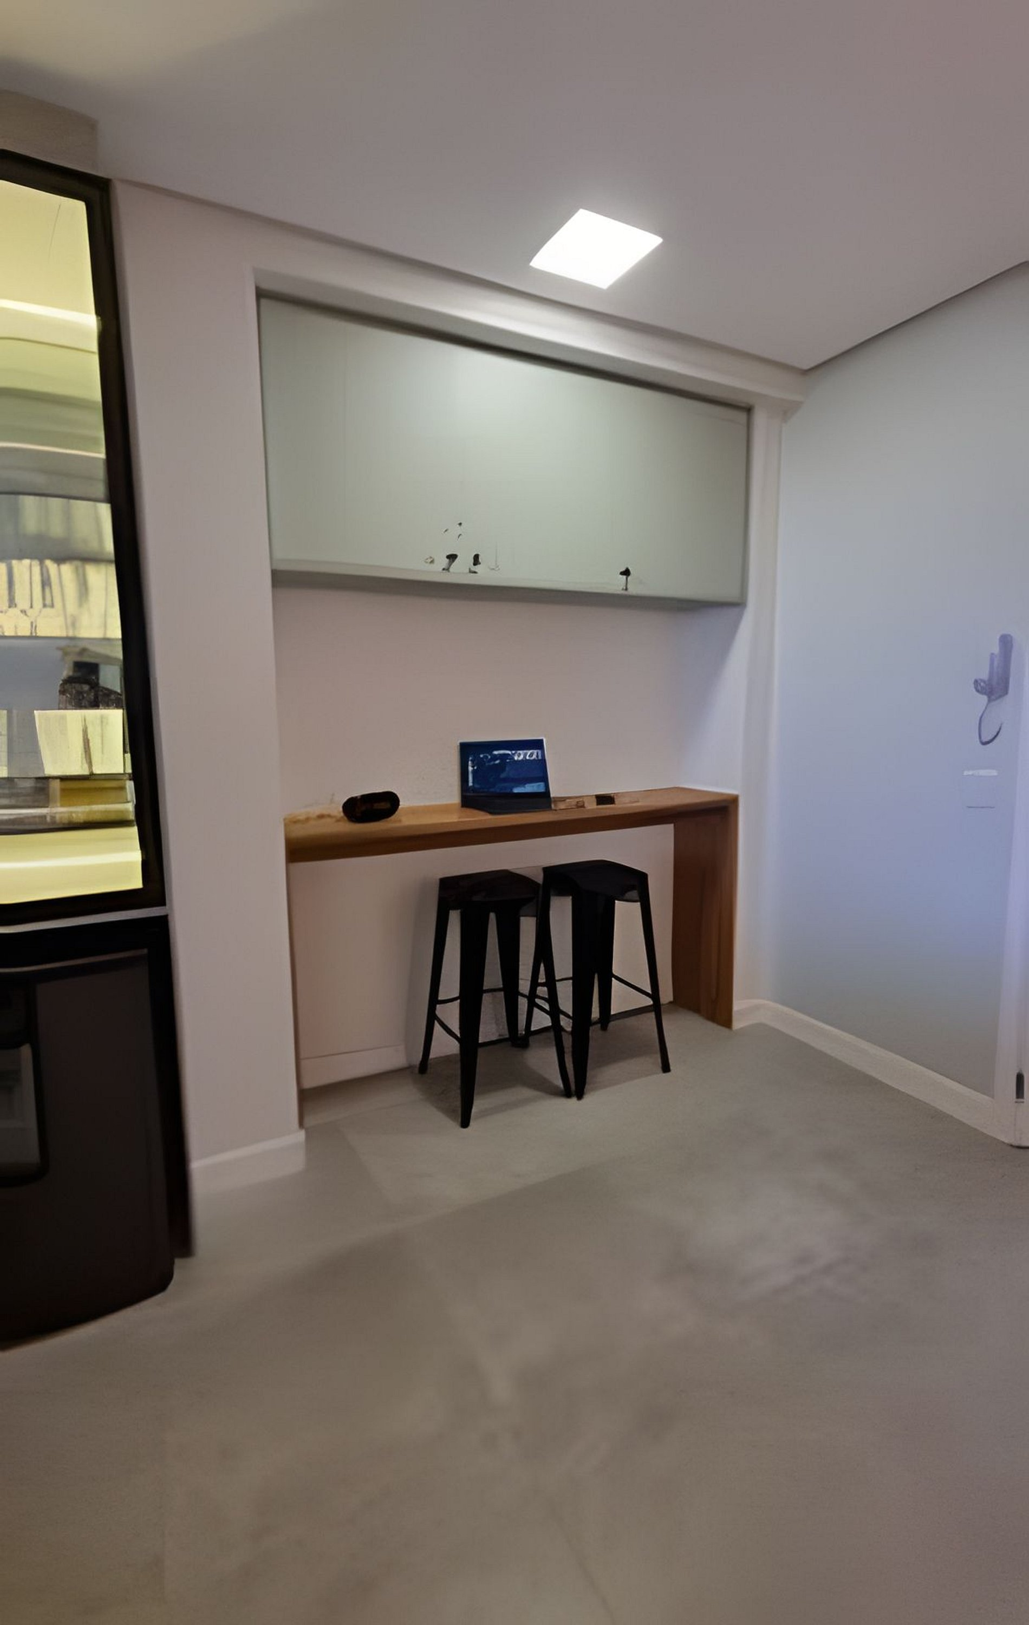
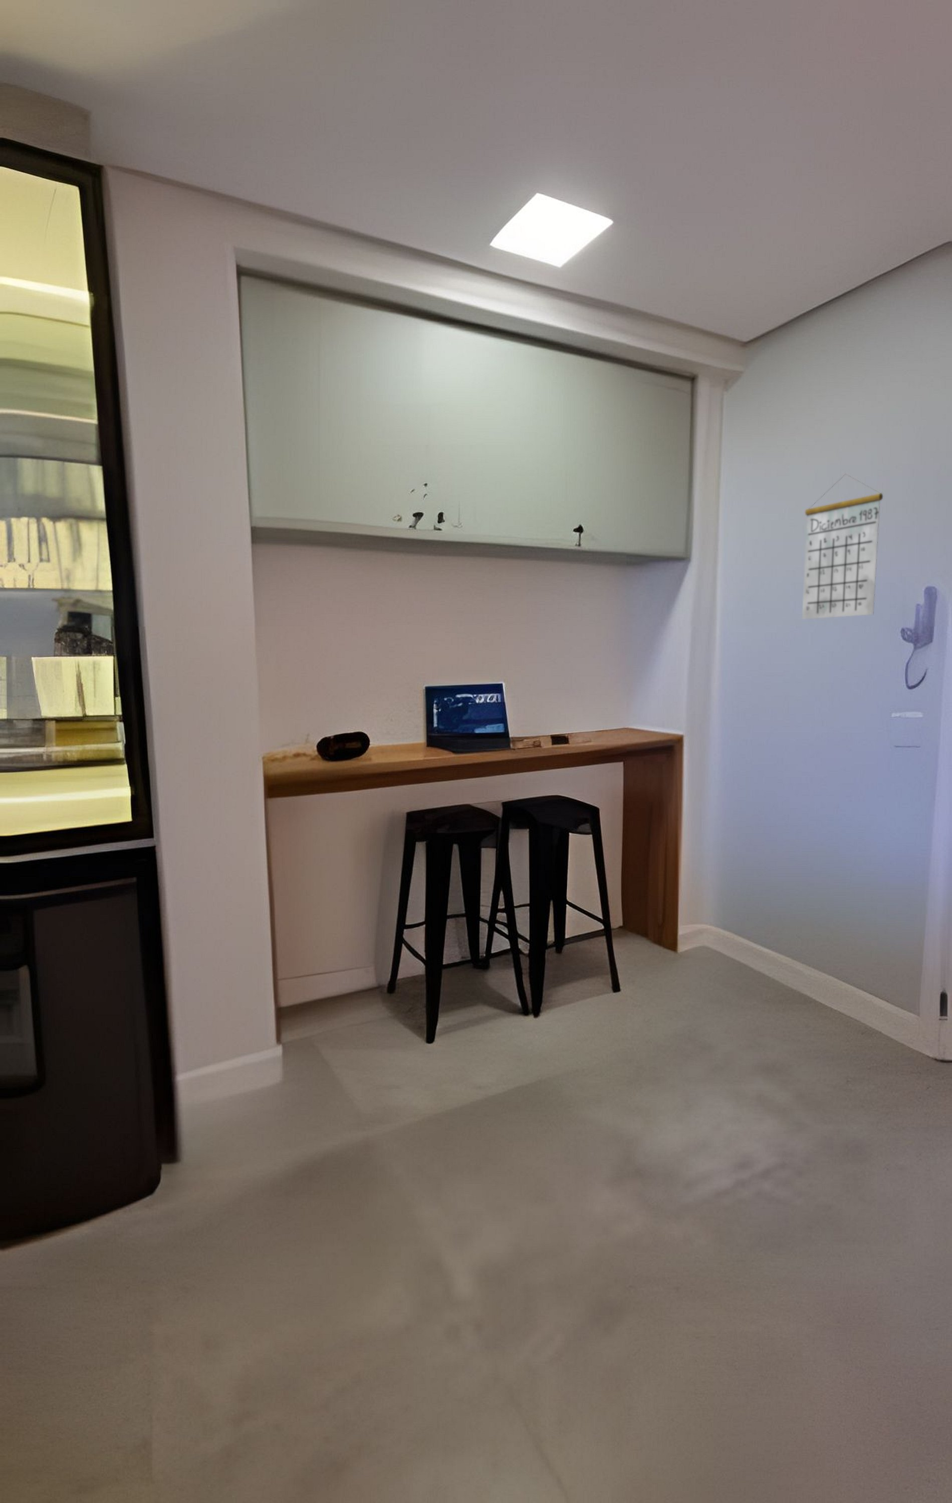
+ calendar (840, 546)
